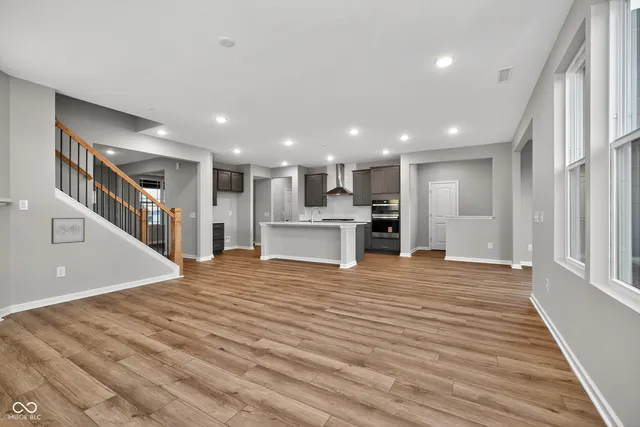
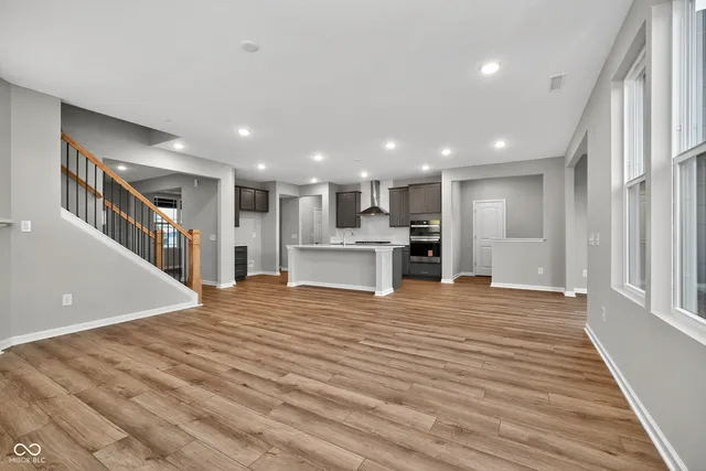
- wall art (68, 230)
